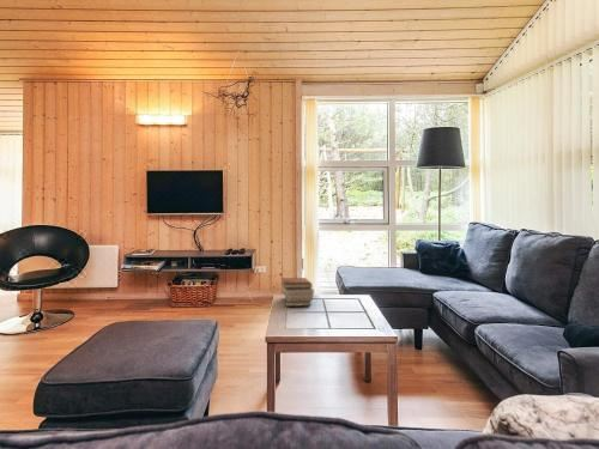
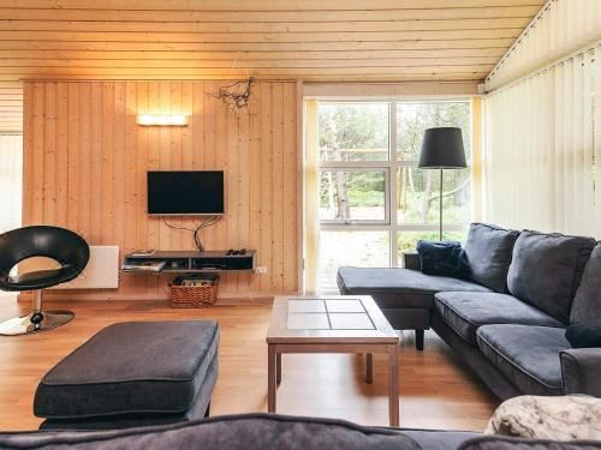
- book stack (296, 291)
